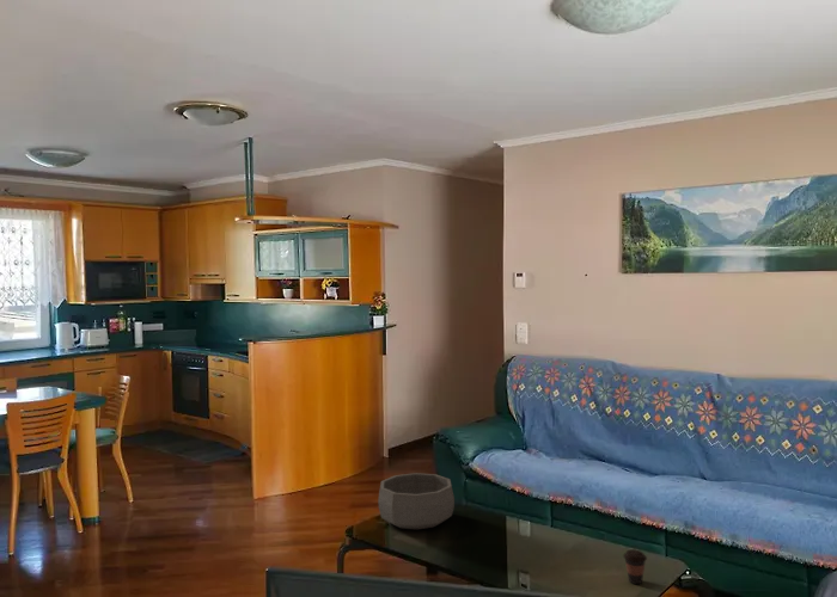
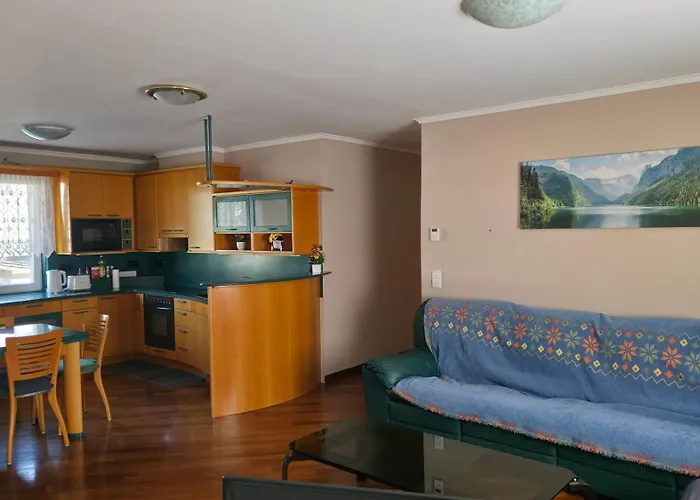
- decorative bowl (416, 501)
- coffee cup (635, 567)
